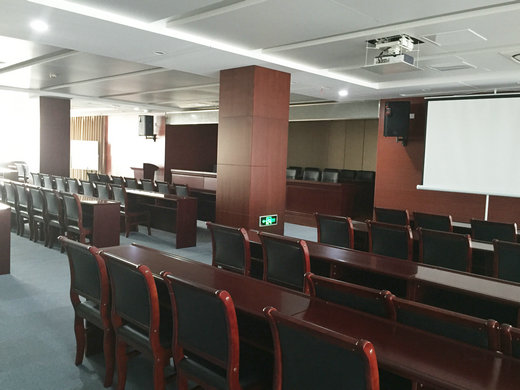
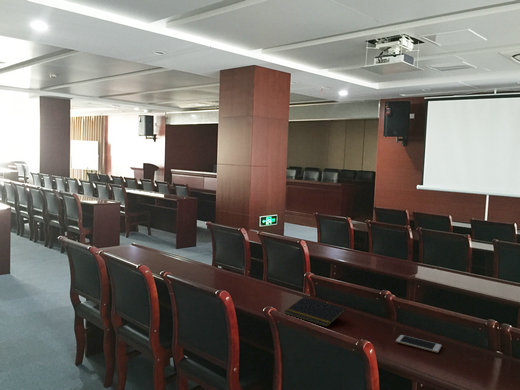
+ notepad (314, 310)
+ cell phone (418, 343)
